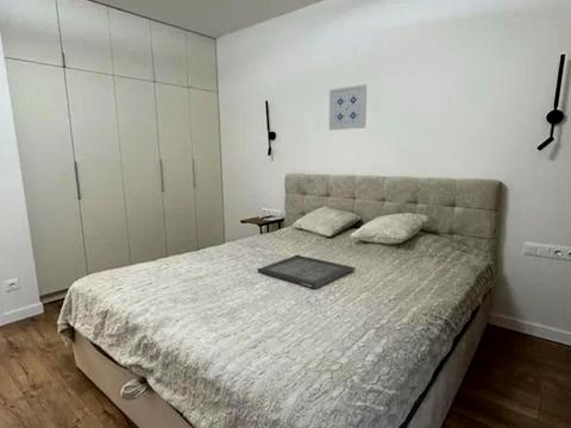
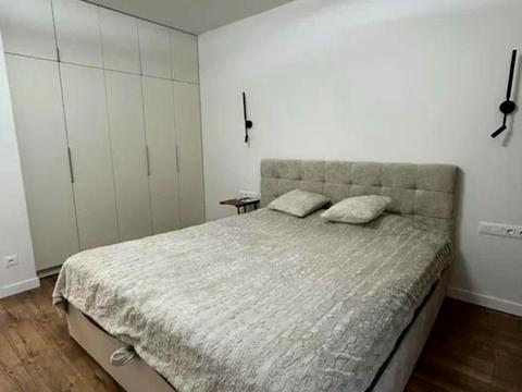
- serving tray (306, 269)
- wall art (346, 108)
